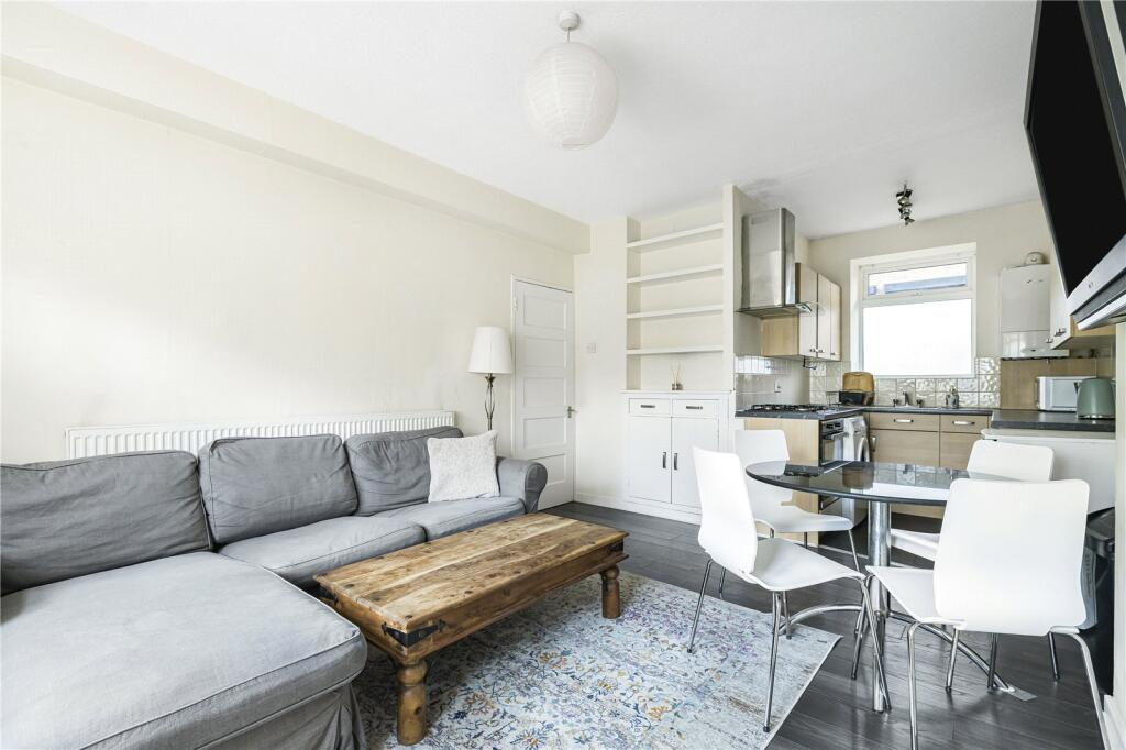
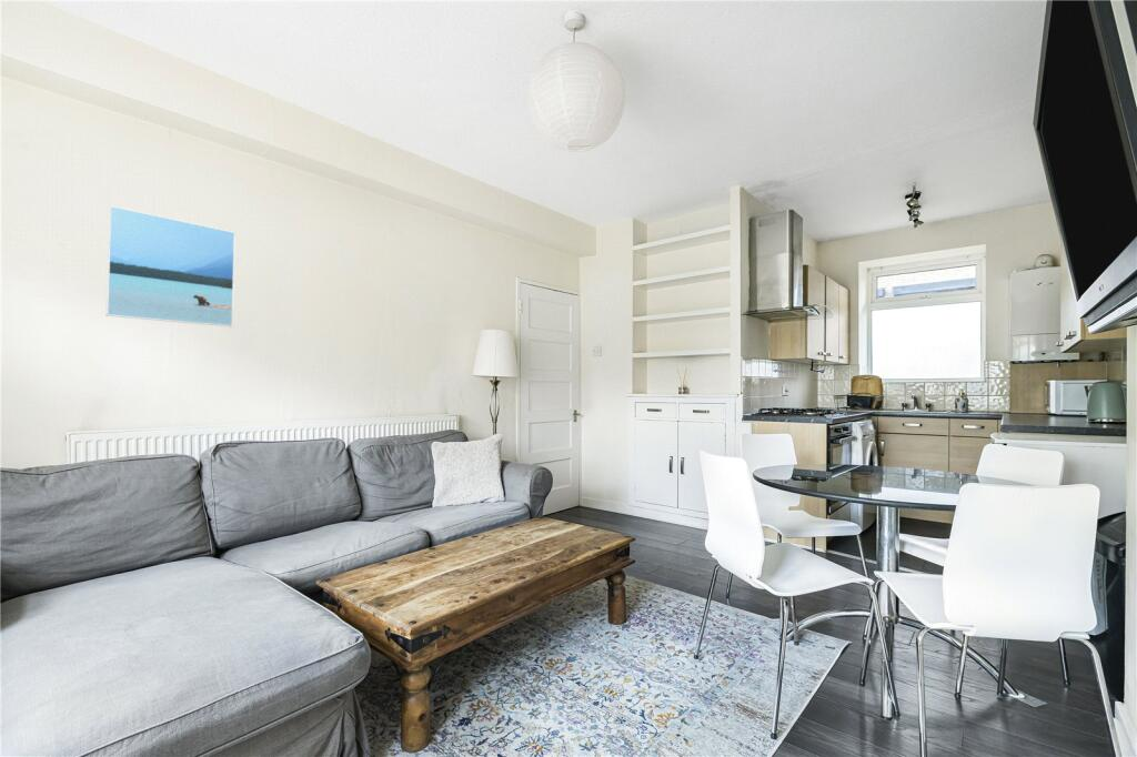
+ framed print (174, 271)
